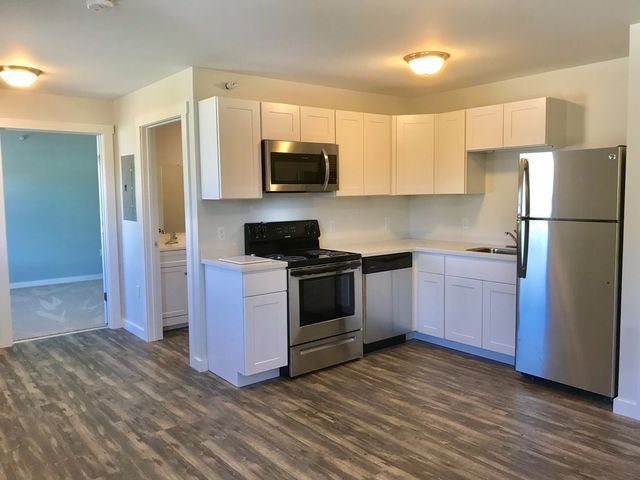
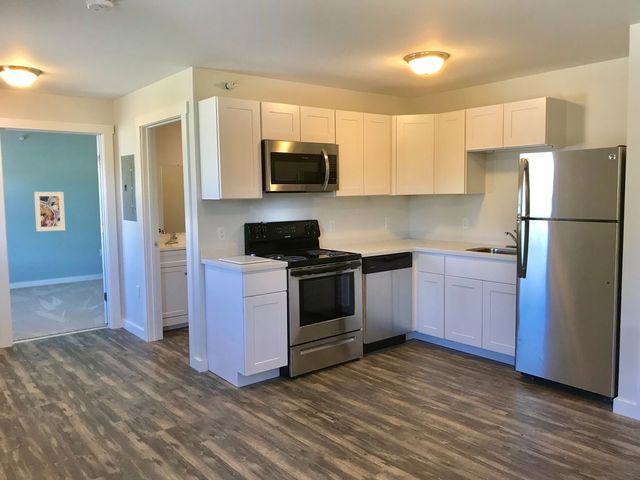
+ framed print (49, 211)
